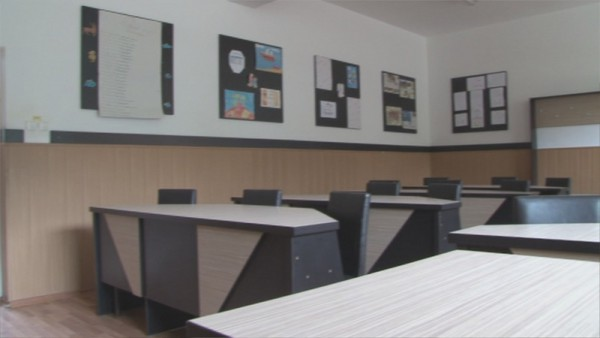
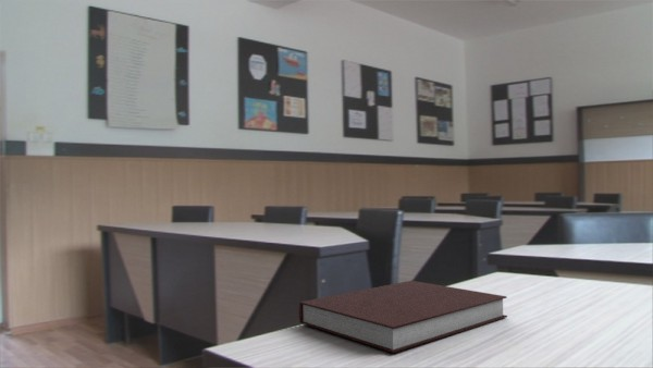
+ notebook (404, 309)
